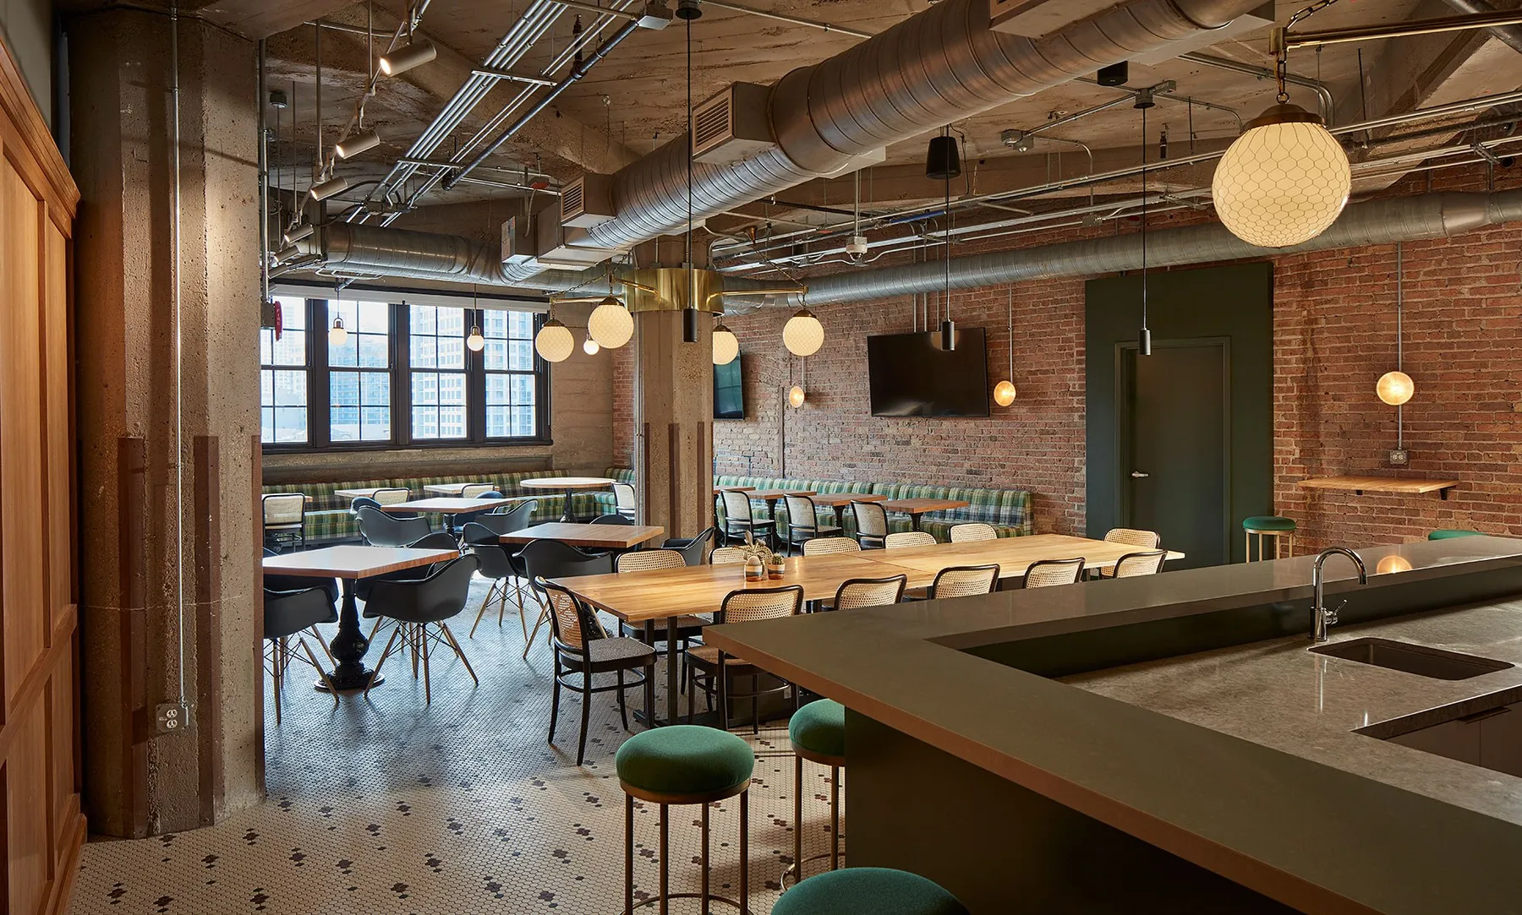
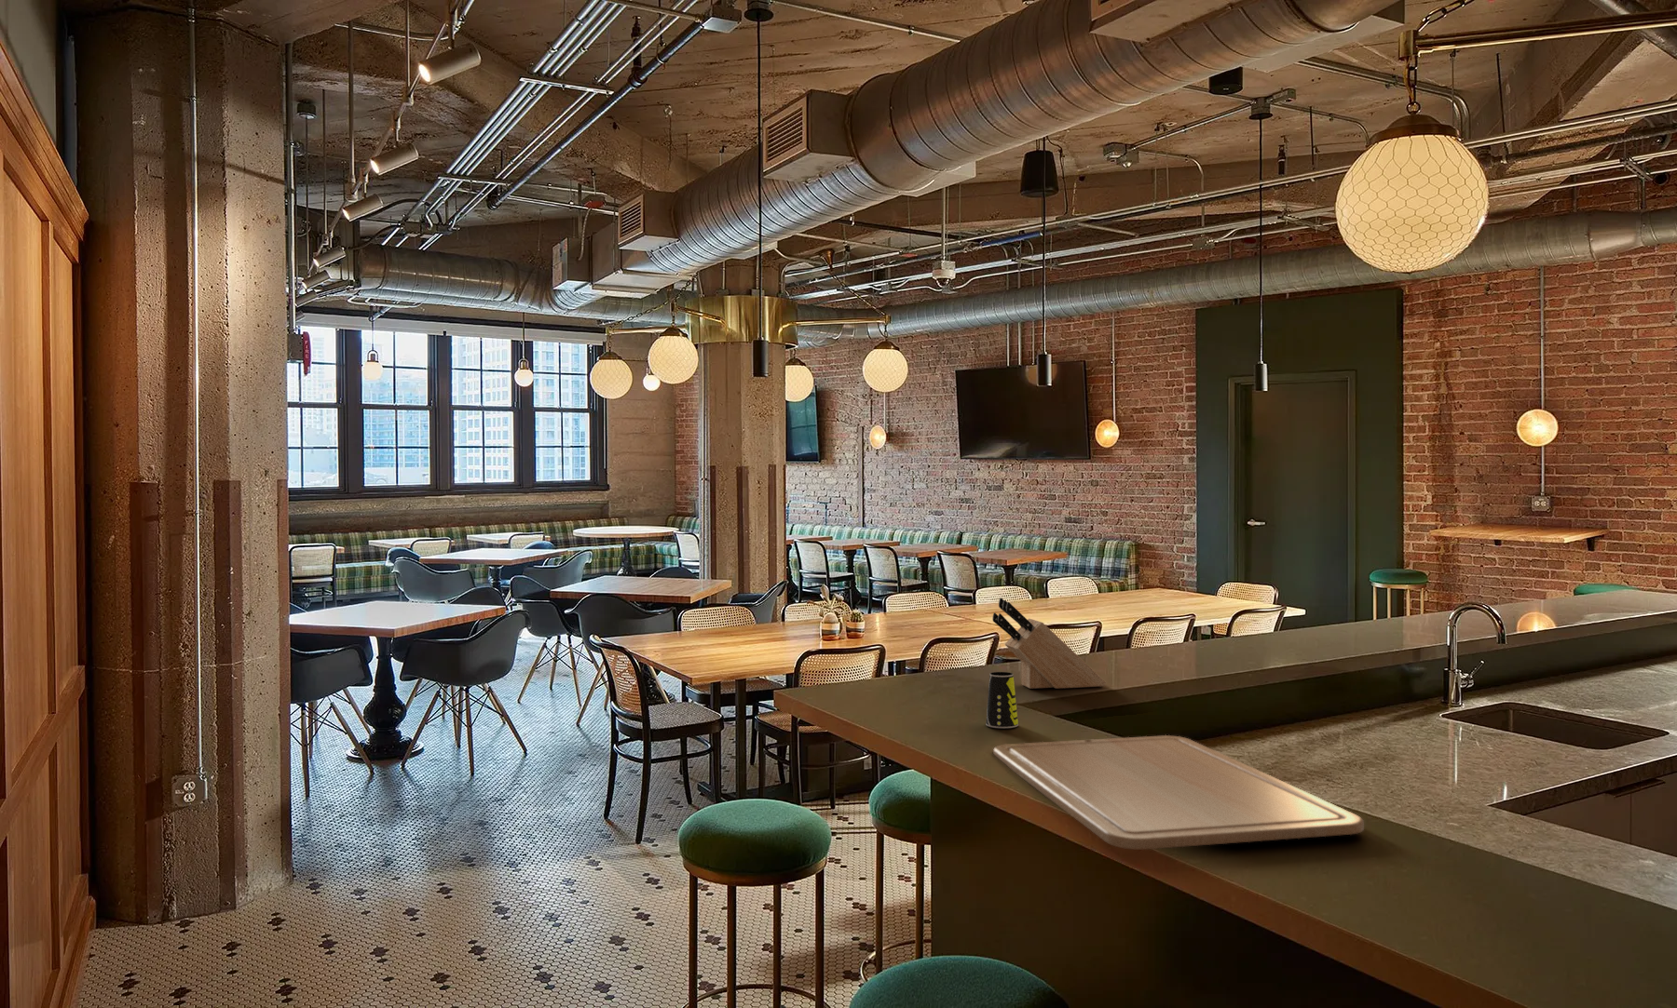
+ cup (1001, 699)
+ knife block (1047, 642)
+ chopping board (1155, 782)
